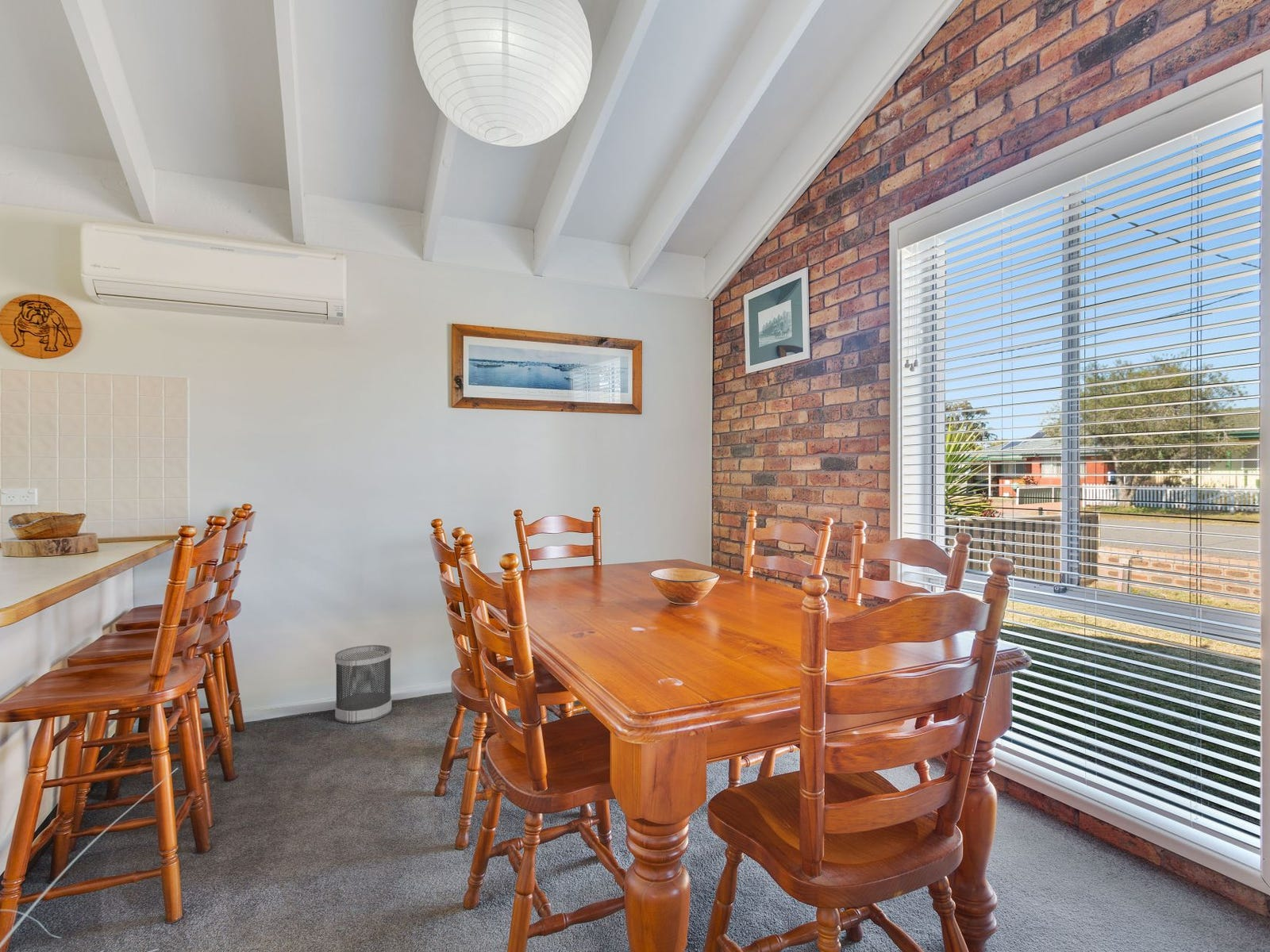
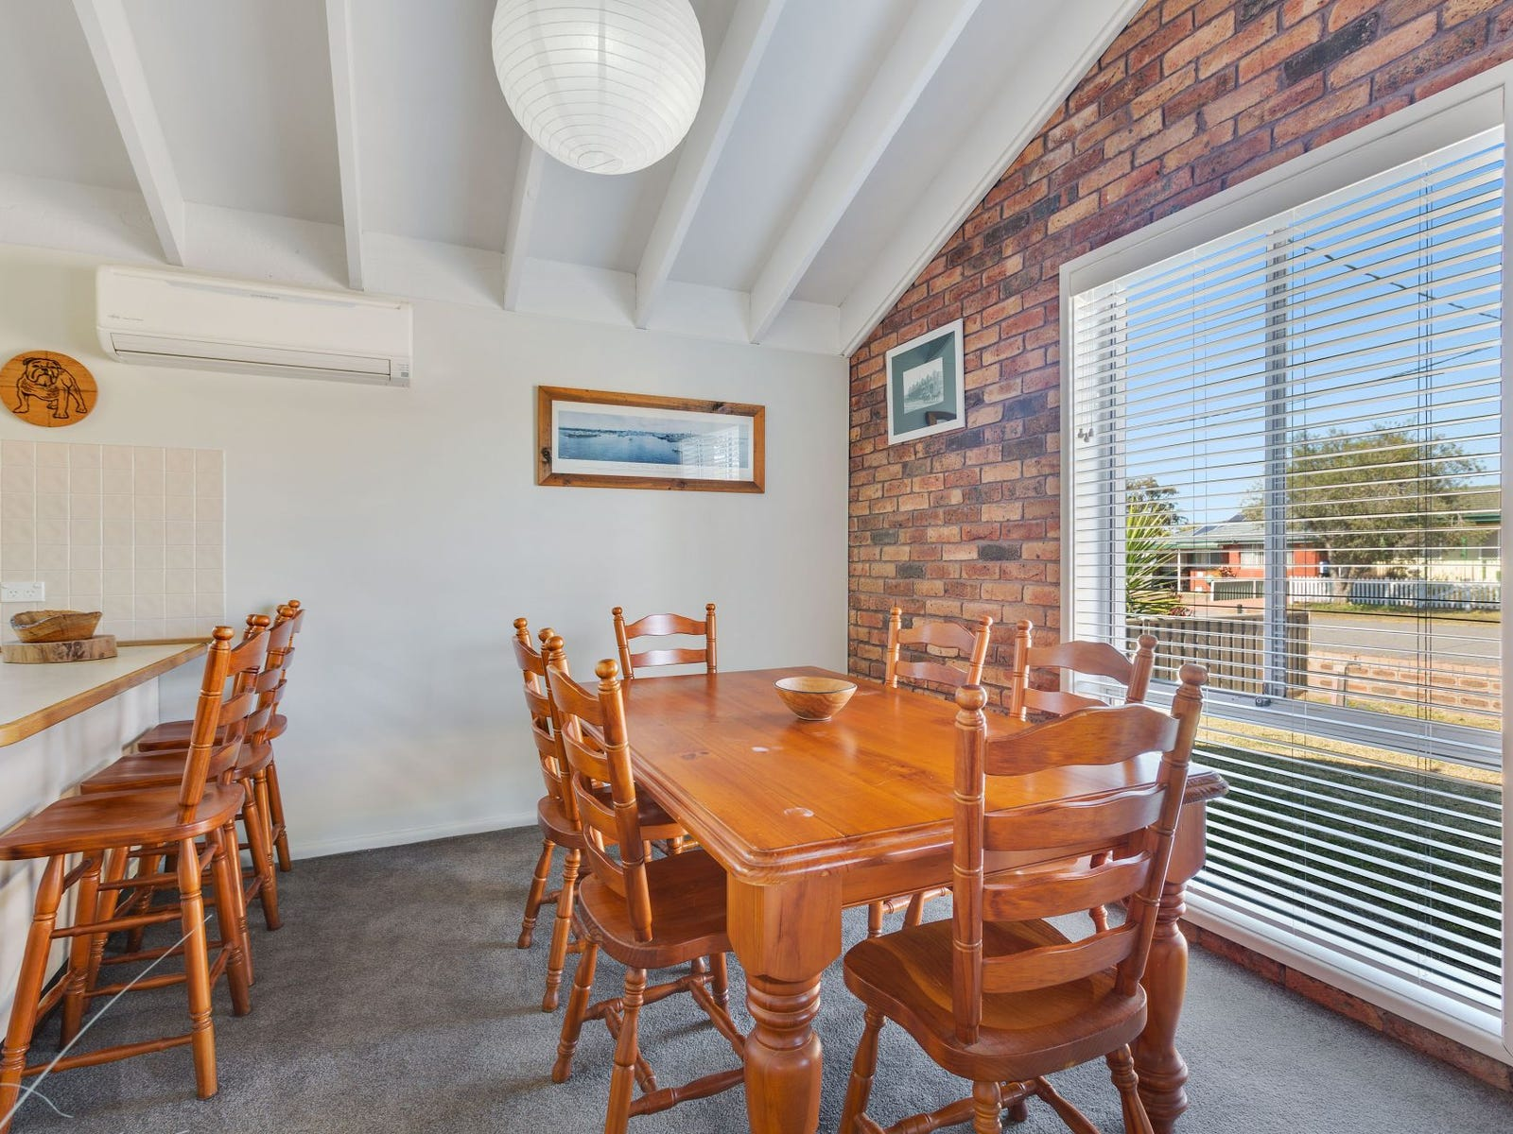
- wastebasket (364, 682)
